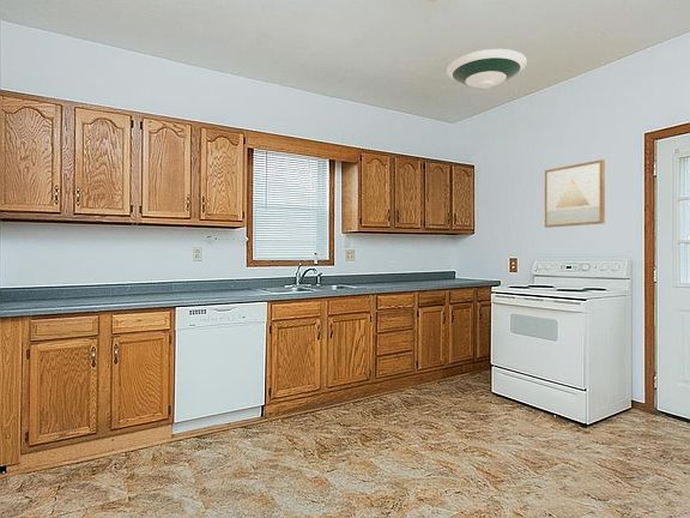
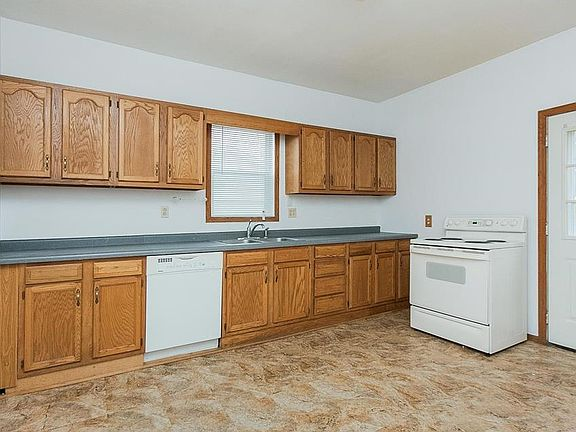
- wall art (573, 195)
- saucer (485, 76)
